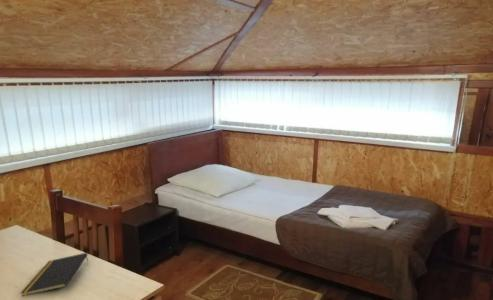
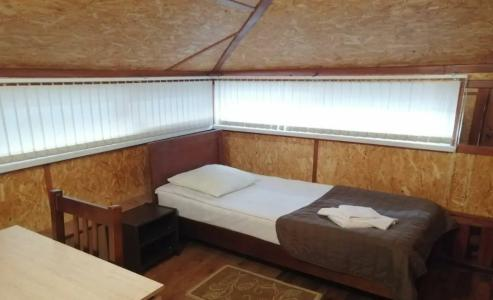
- notepad (56, 272)
